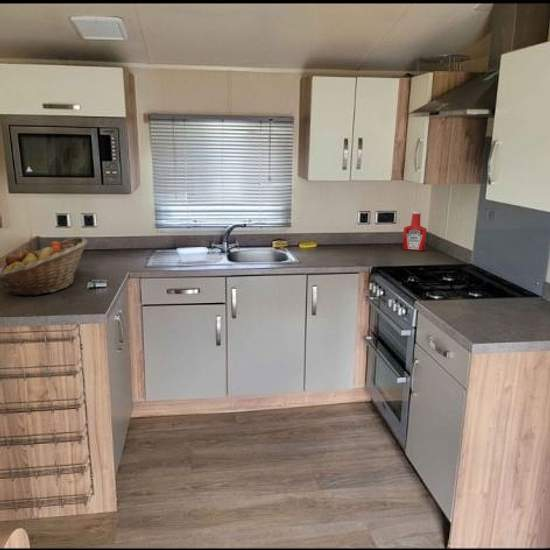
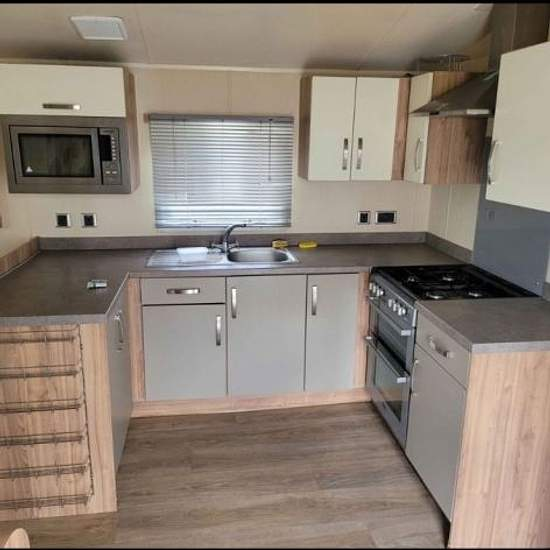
- soap bottle (415, 230)
- fruit basket (43, 263)
